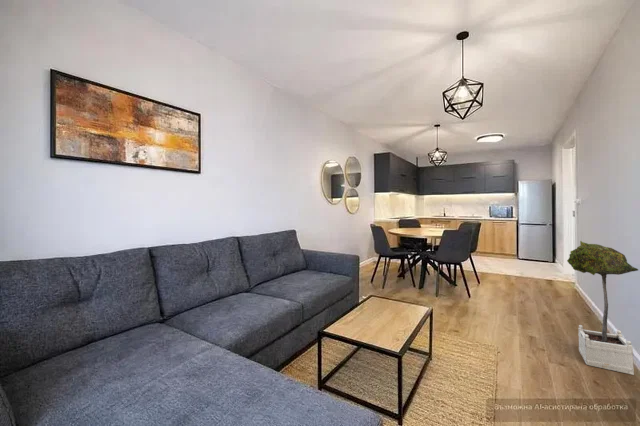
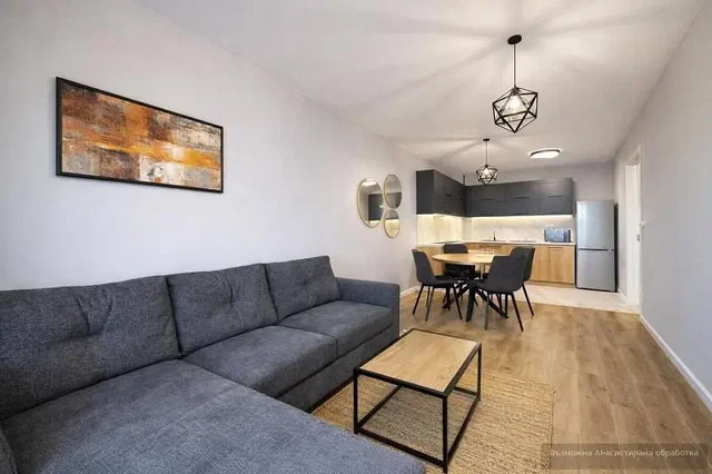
- potted tree (604, 300)
